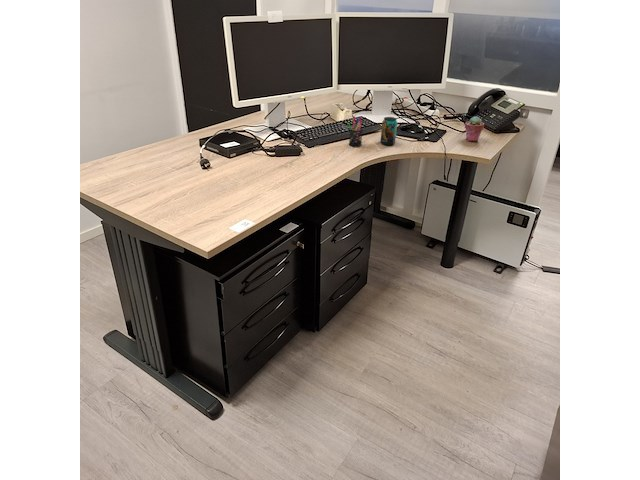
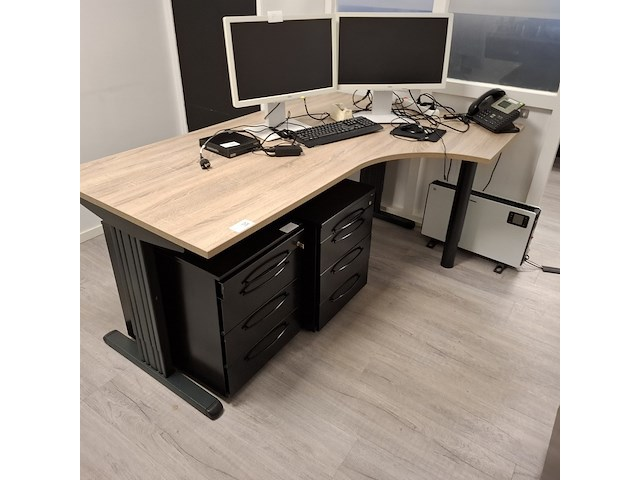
- beverage can (388, 131)
- pen holder (354, 131)
- potted succulent (474, 128)
